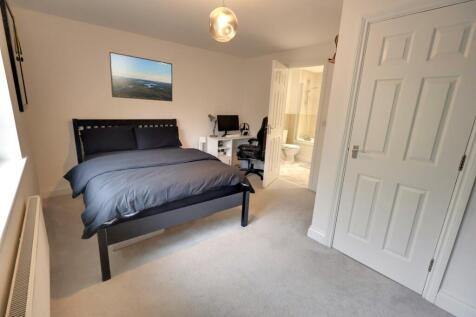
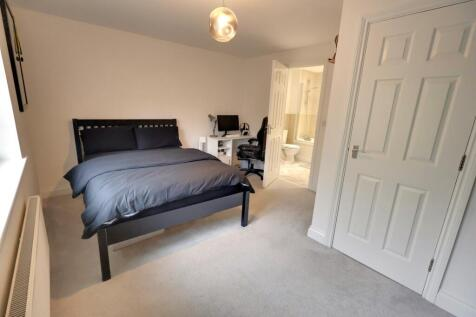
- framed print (144, 79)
